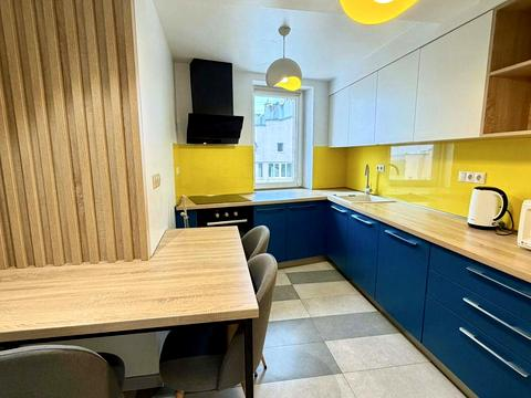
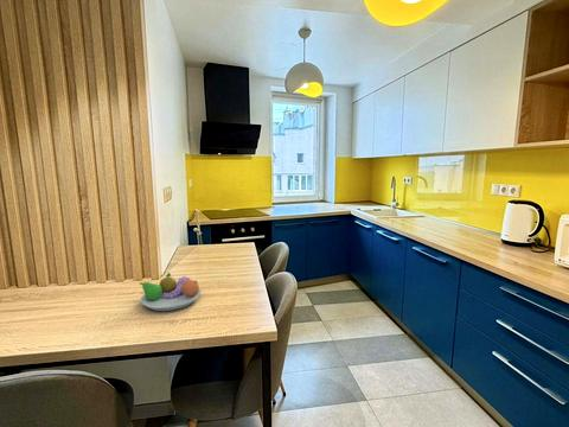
+ fruit bowl (168, 288)
